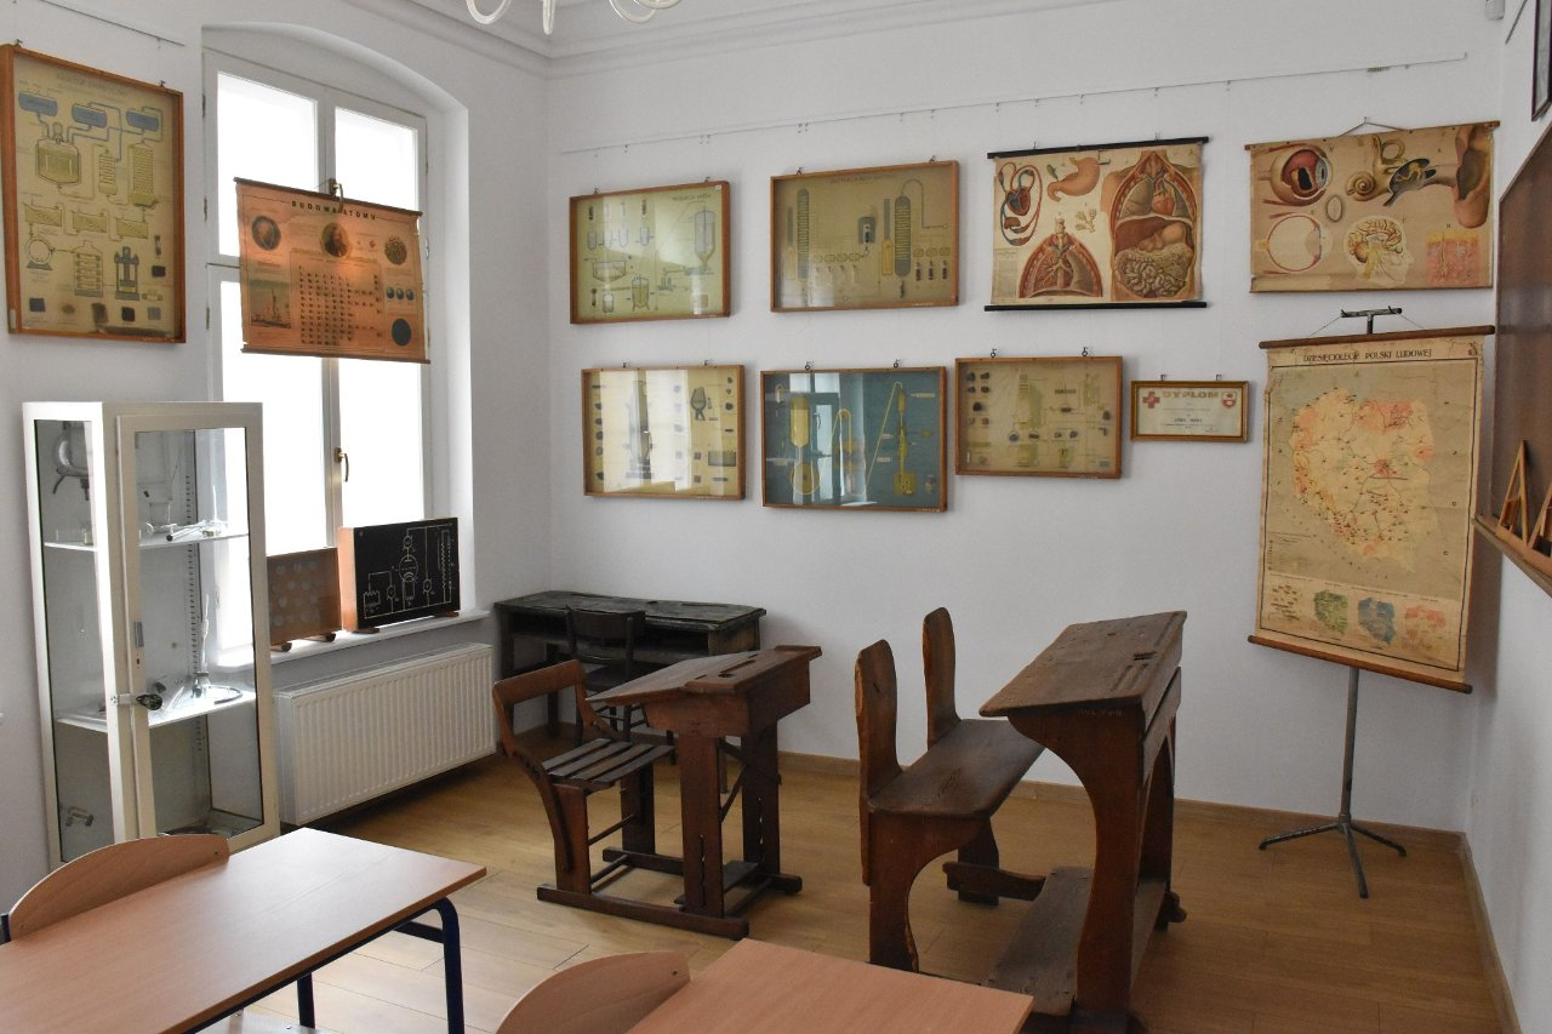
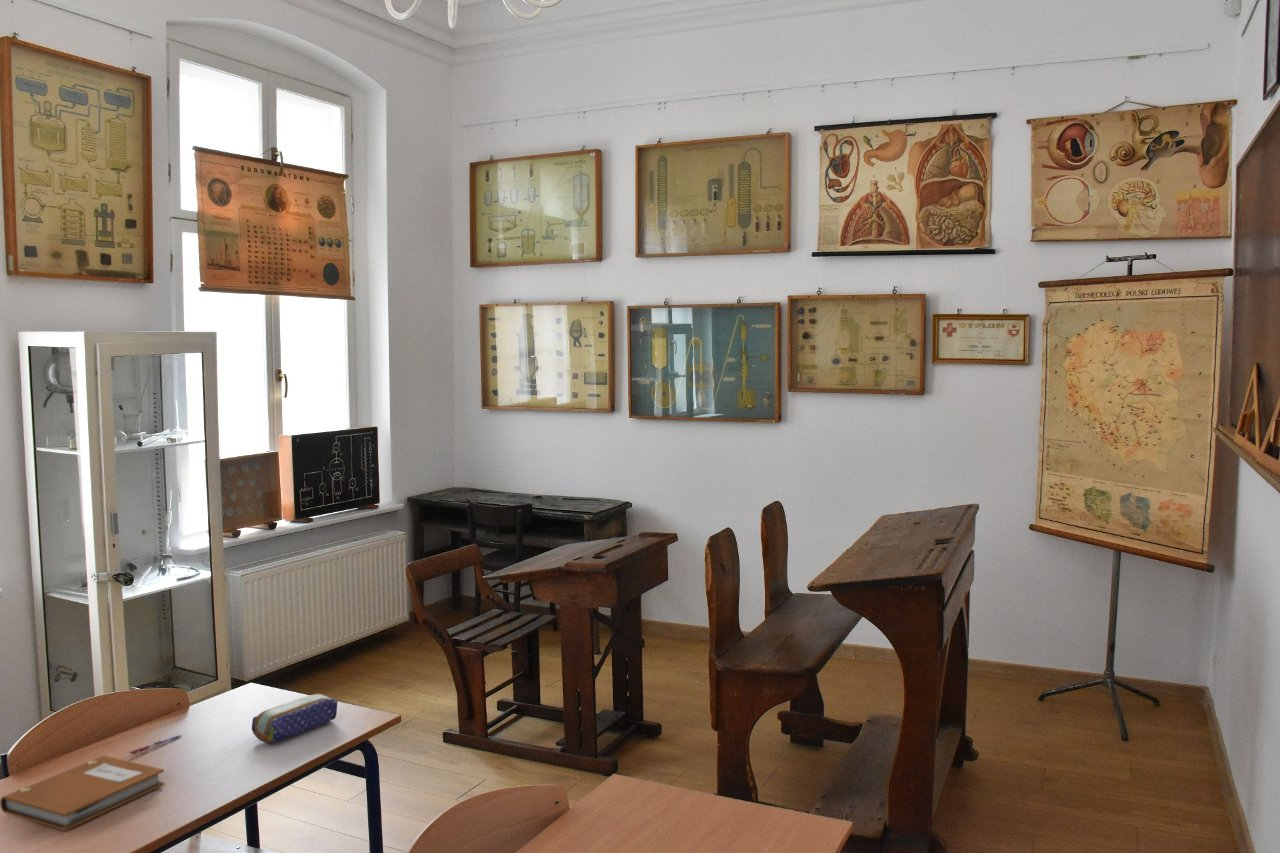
+ pencil case (295, 717)
+ pen (156, 743)
+ notebook (87, 788)
